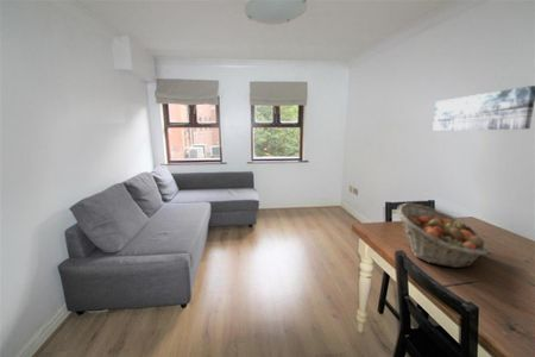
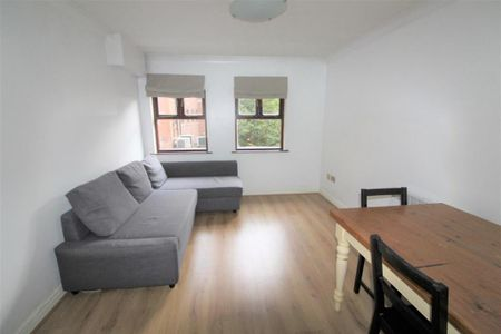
- wall art (473, 112)
- fruit basket (438, 232)
